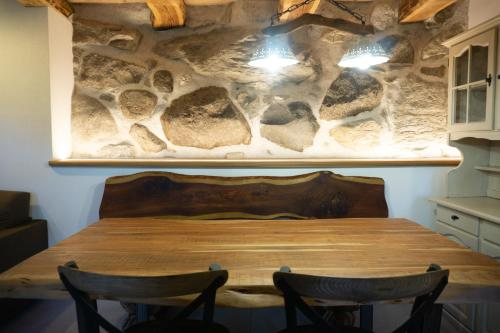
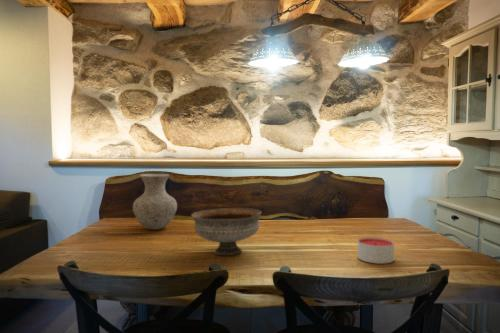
+ vase (155, 201)
+ candle (375, 249)
+ bowl (226, 232)
